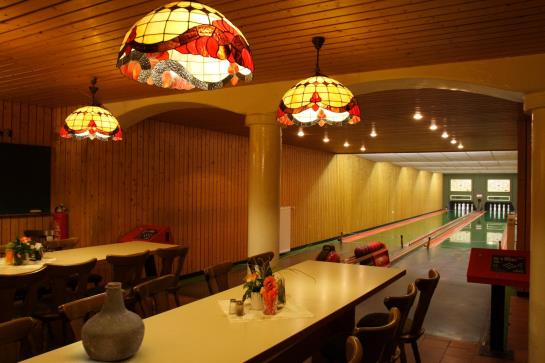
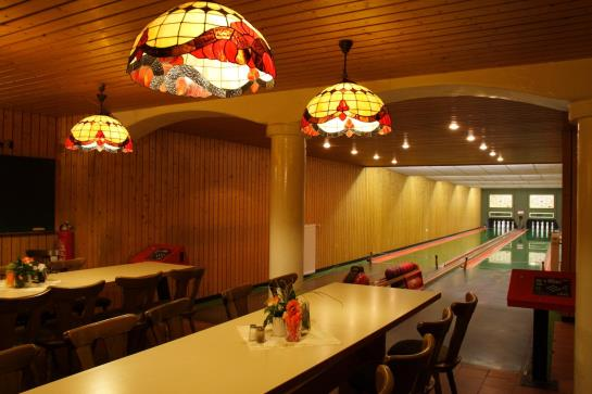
- bottle (113, 318)
